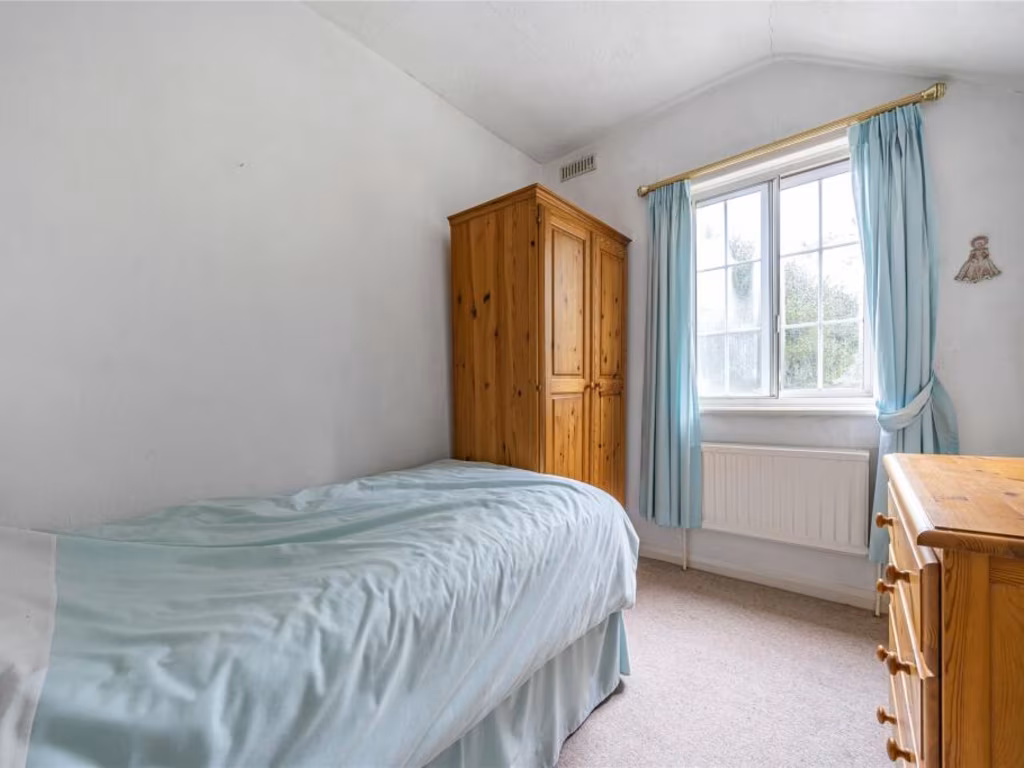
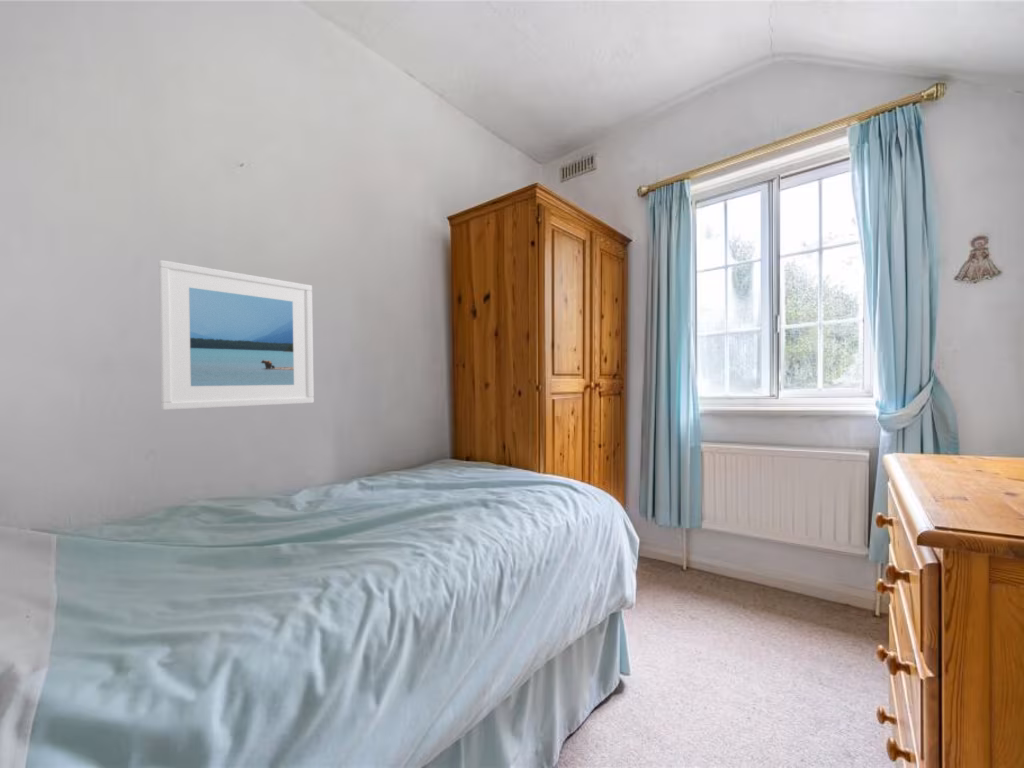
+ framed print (245, 340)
